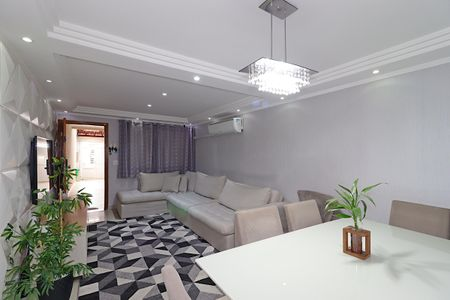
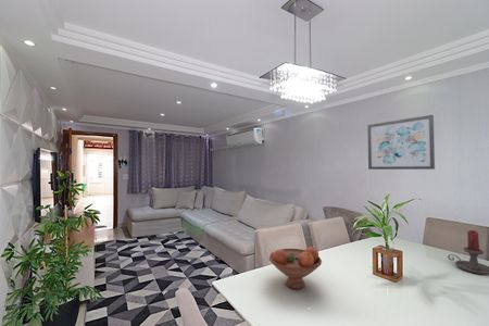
+ wall art (398, 145)
+ fruit bowl (294, 265)
+ candle holder (467, 248)
